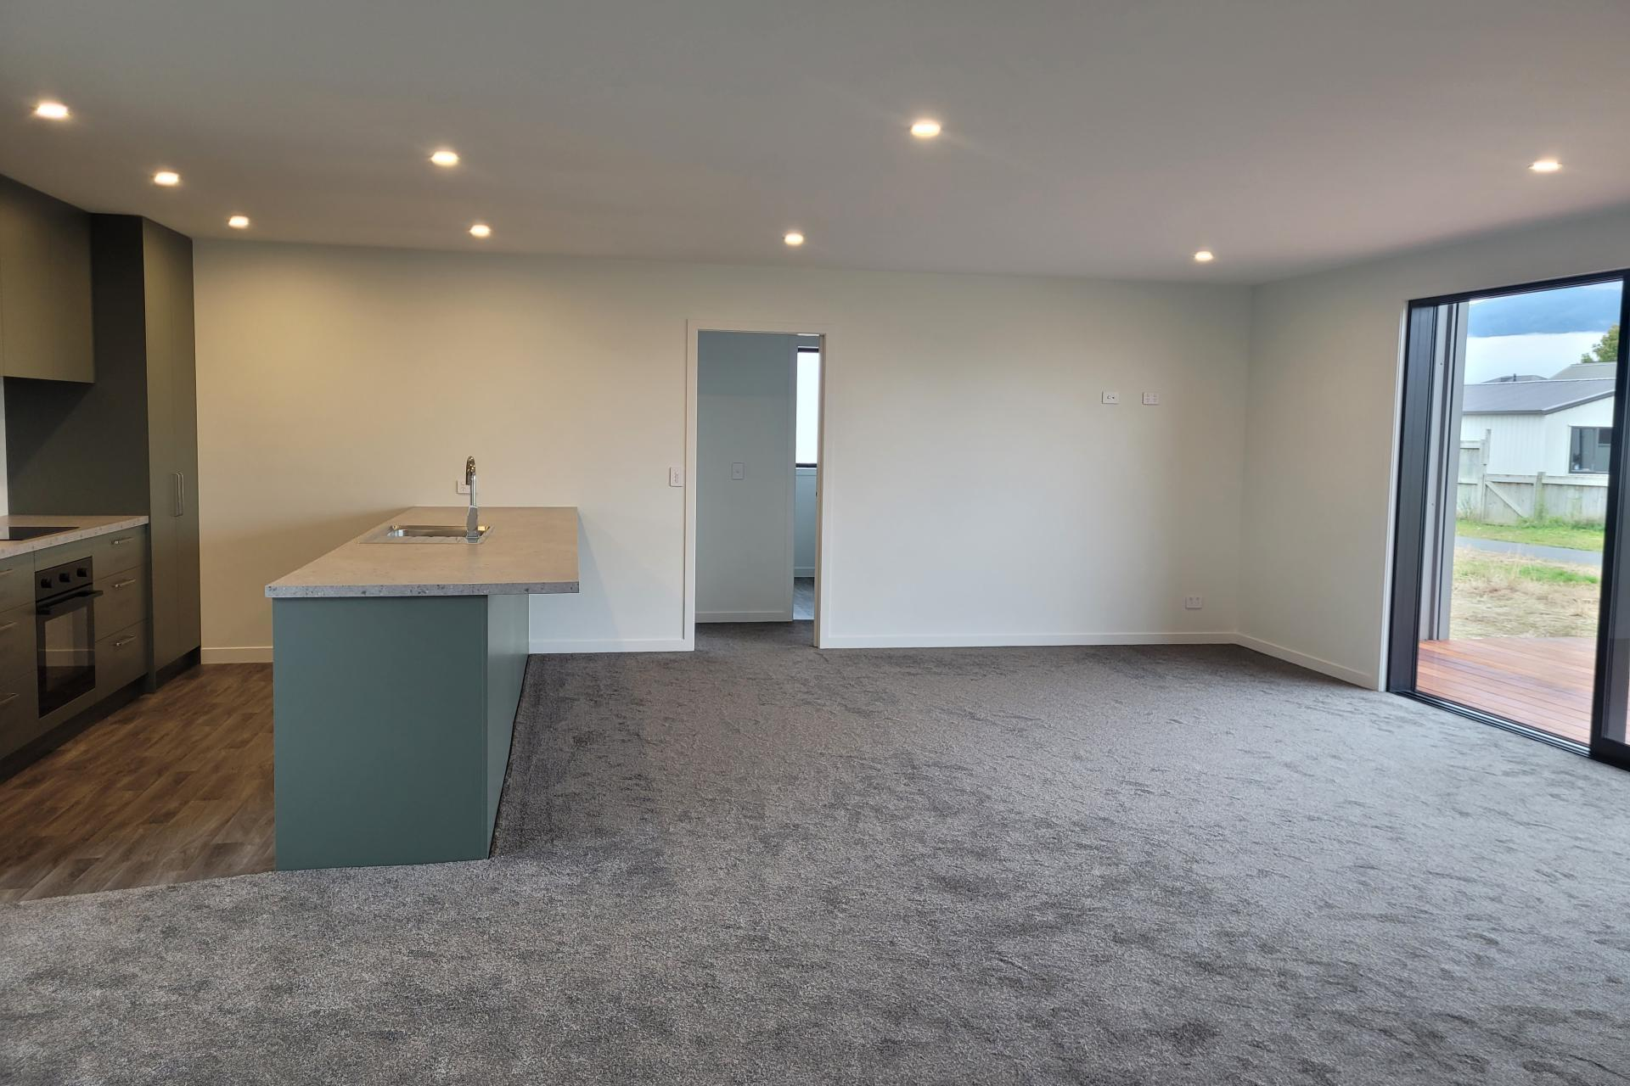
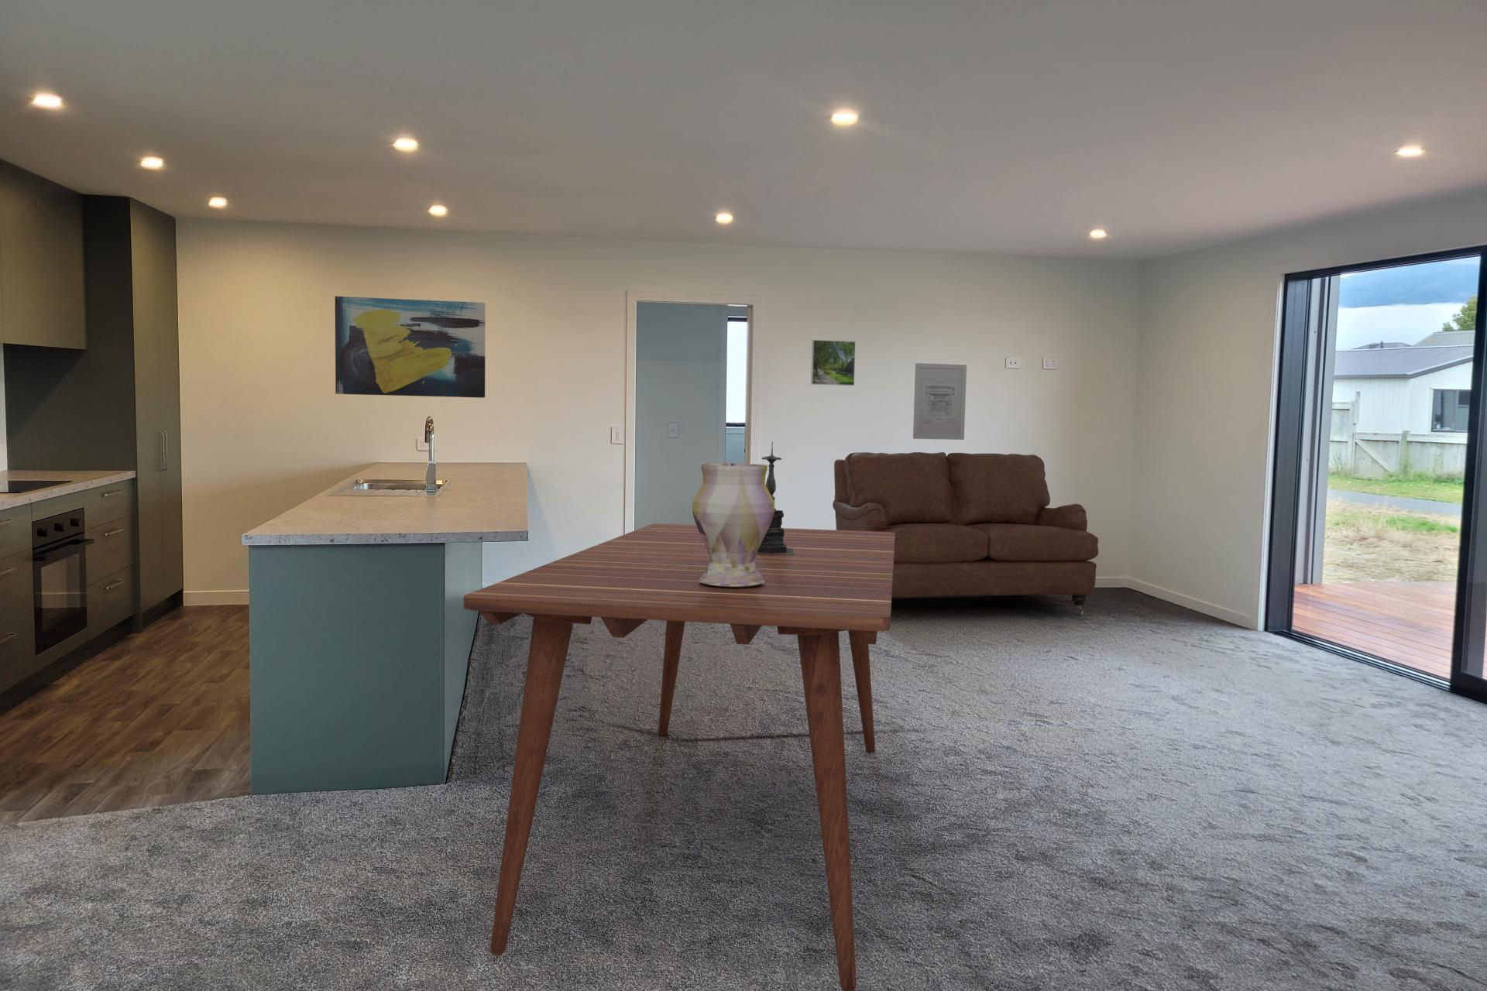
+ wall art (412, 347)
+ vase (732, 523)
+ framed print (832, 363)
+ dining table (737, 644)
+ sofa (956, 528)
+ candle holder (770, 494)
+ wall art (939, 401)
